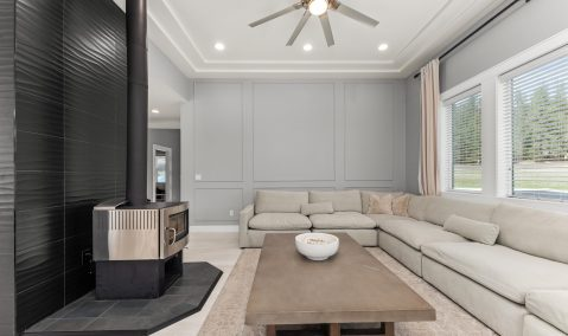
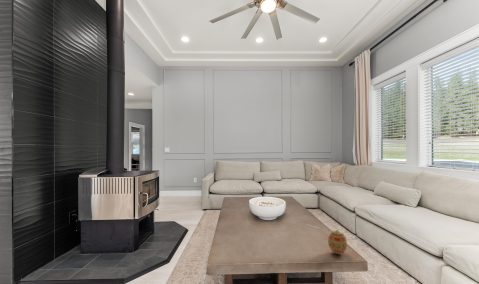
+ decorative egg (337, 241)
